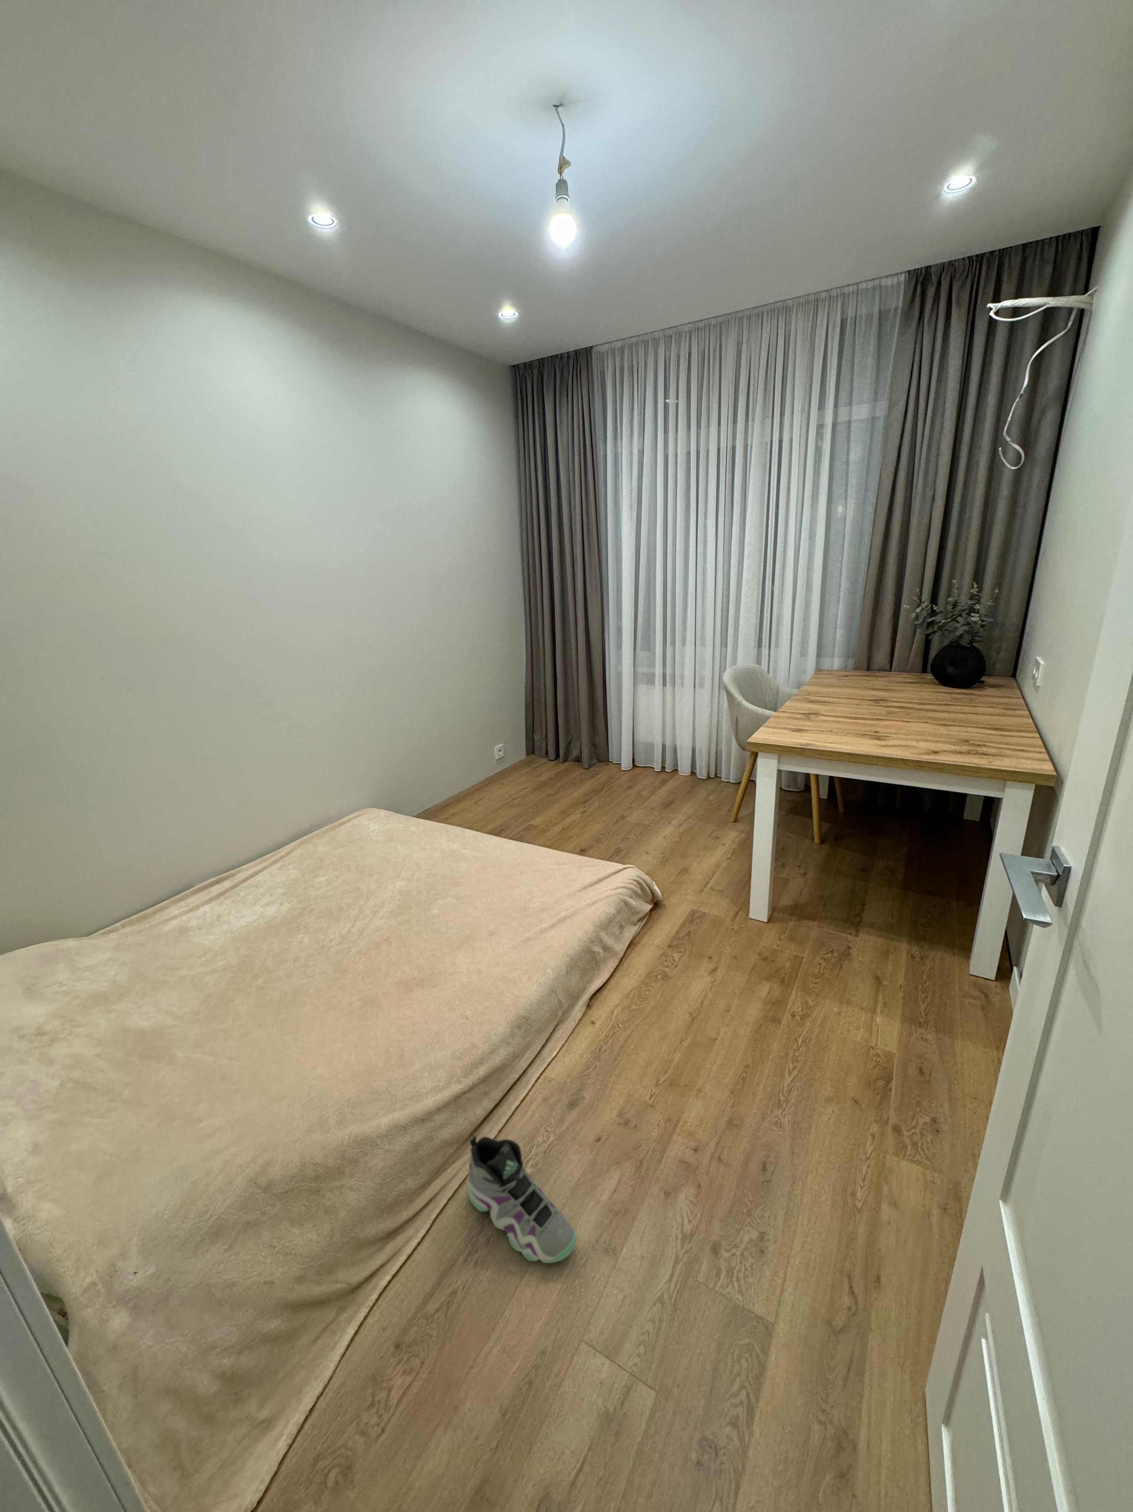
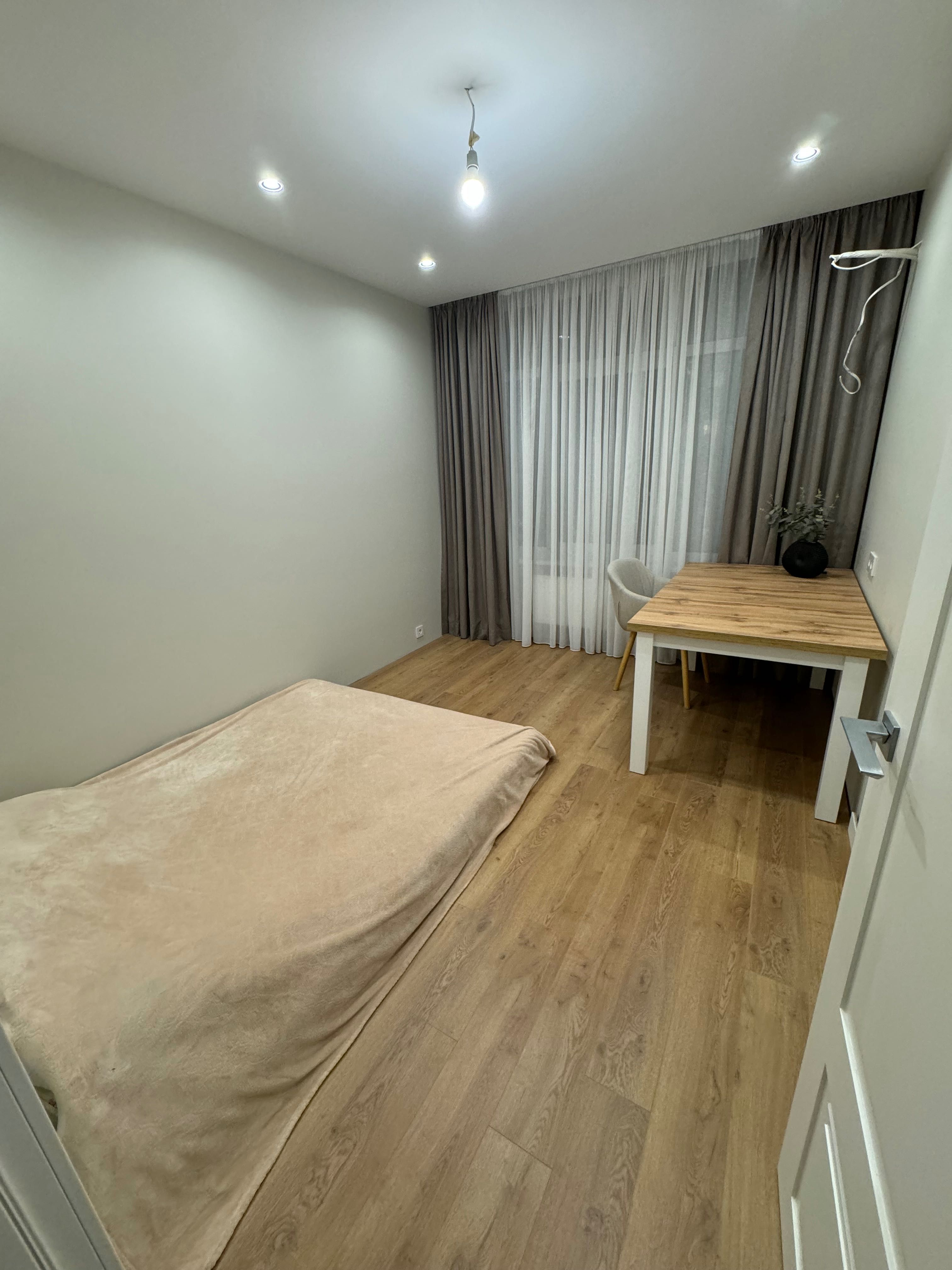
- sneaker (515, 1187)
